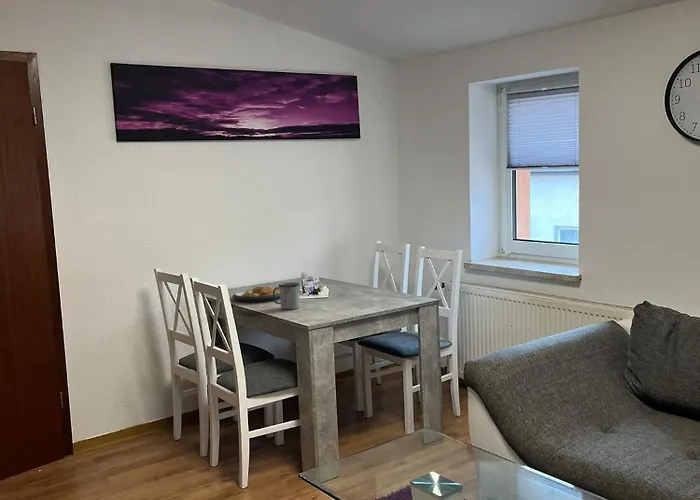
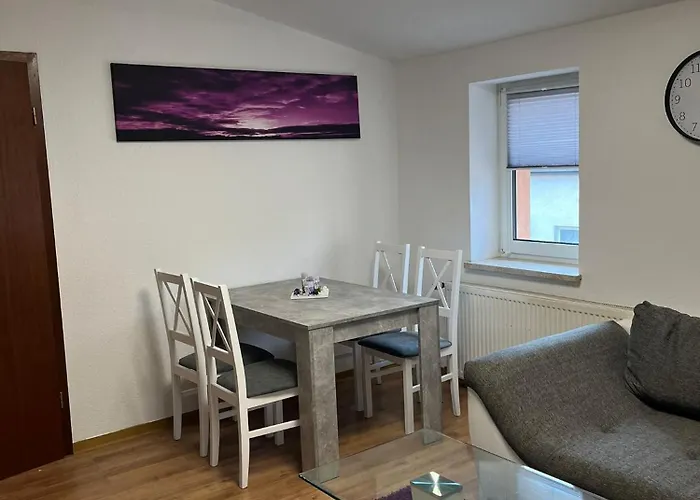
- mug (287, 295)
- plate (259, 293)
